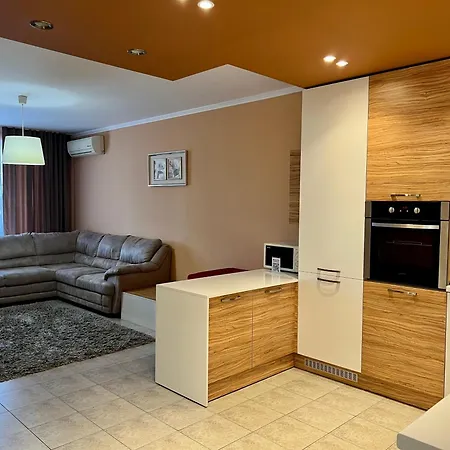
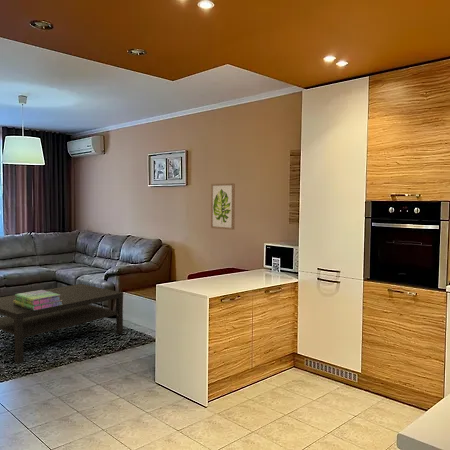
+ wall art (222, 206)
+ stack of books (37, 299)
+ coffee table (54, 317)
